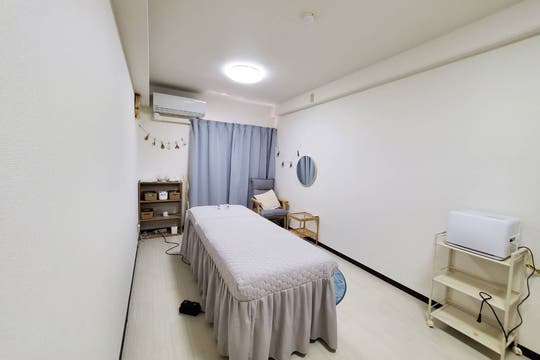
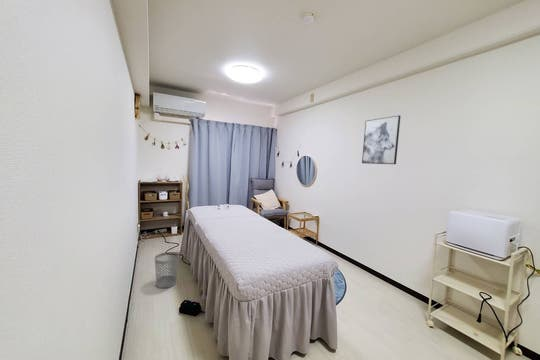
+ wastebasket (166, 269)
+ wall art (379, 141)
